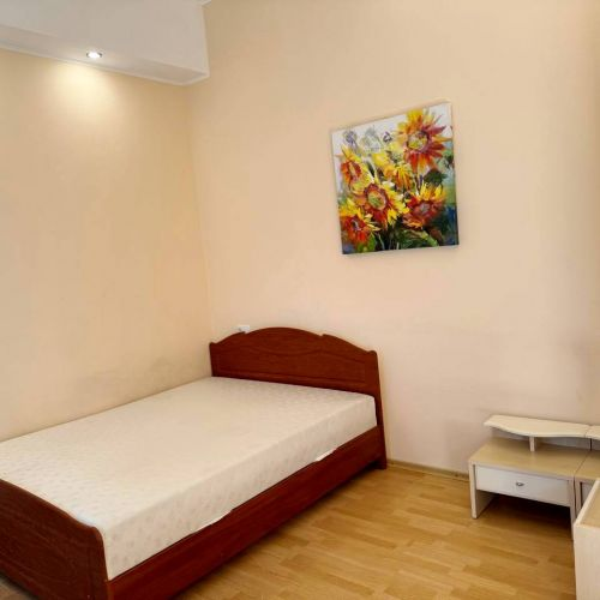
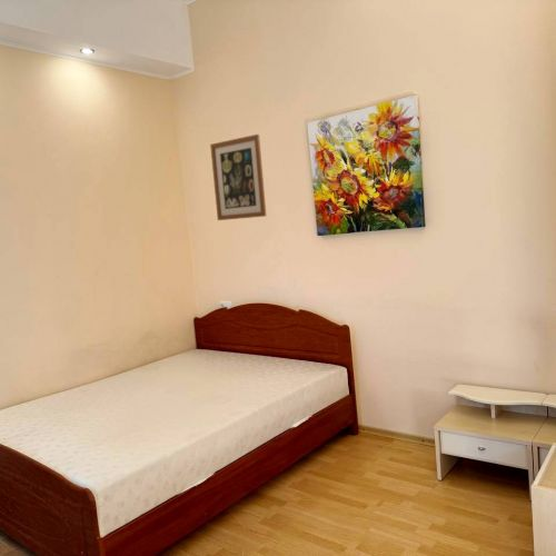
+ wall art (237, 179)
